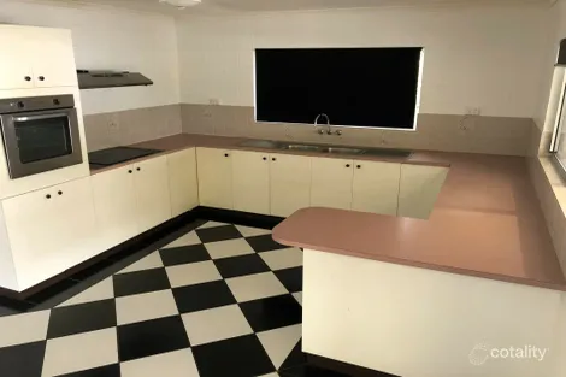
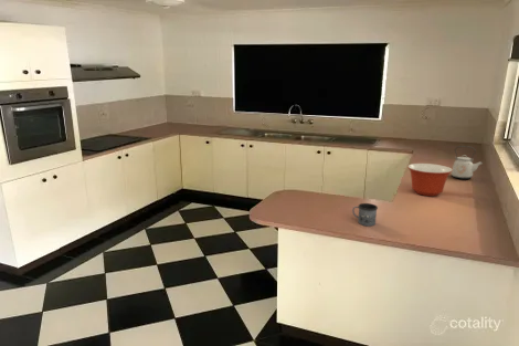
+ mixing bowl (427, 180)
+ kettle (467, 162)
+ mug (364, 213)
